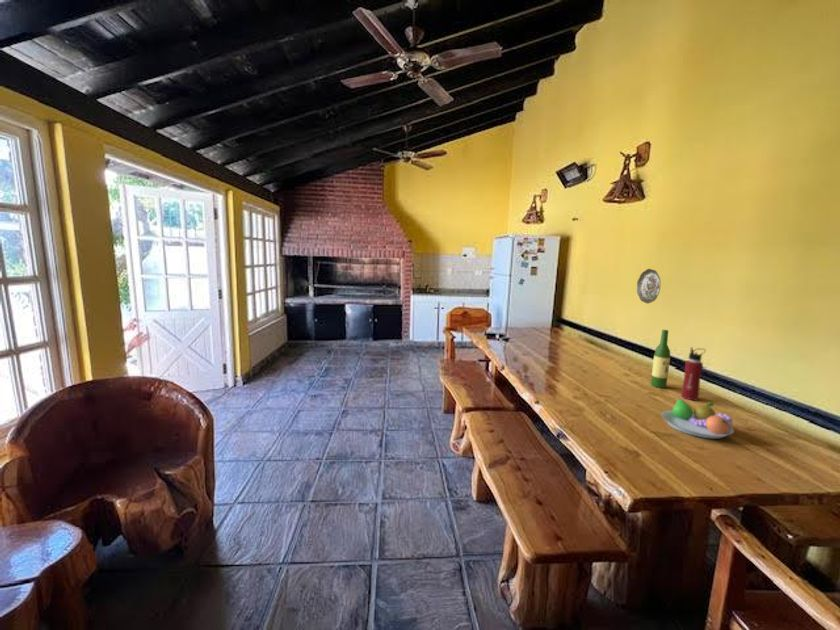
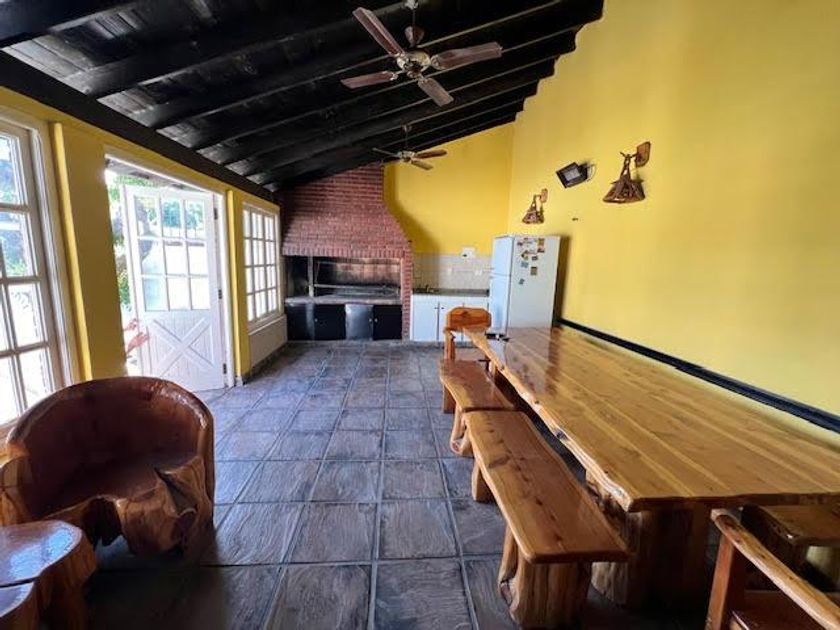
- water bottle (692, 373)
- wine bottle (661, 358)
- fruit bowl (696, 415)
- decorative plate (649, 286)
